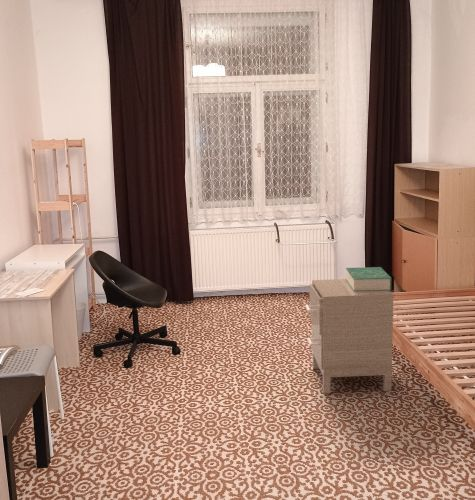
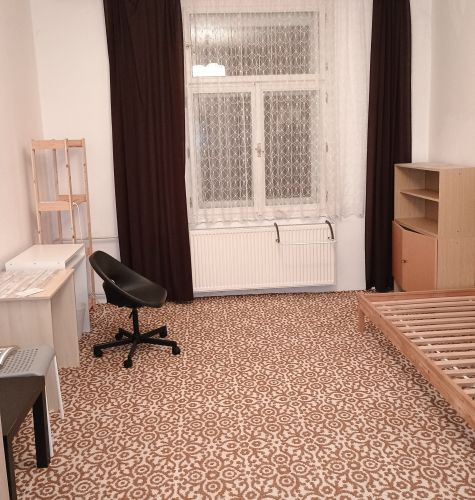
- nightstand (344, 333)
- book (367, 278)
